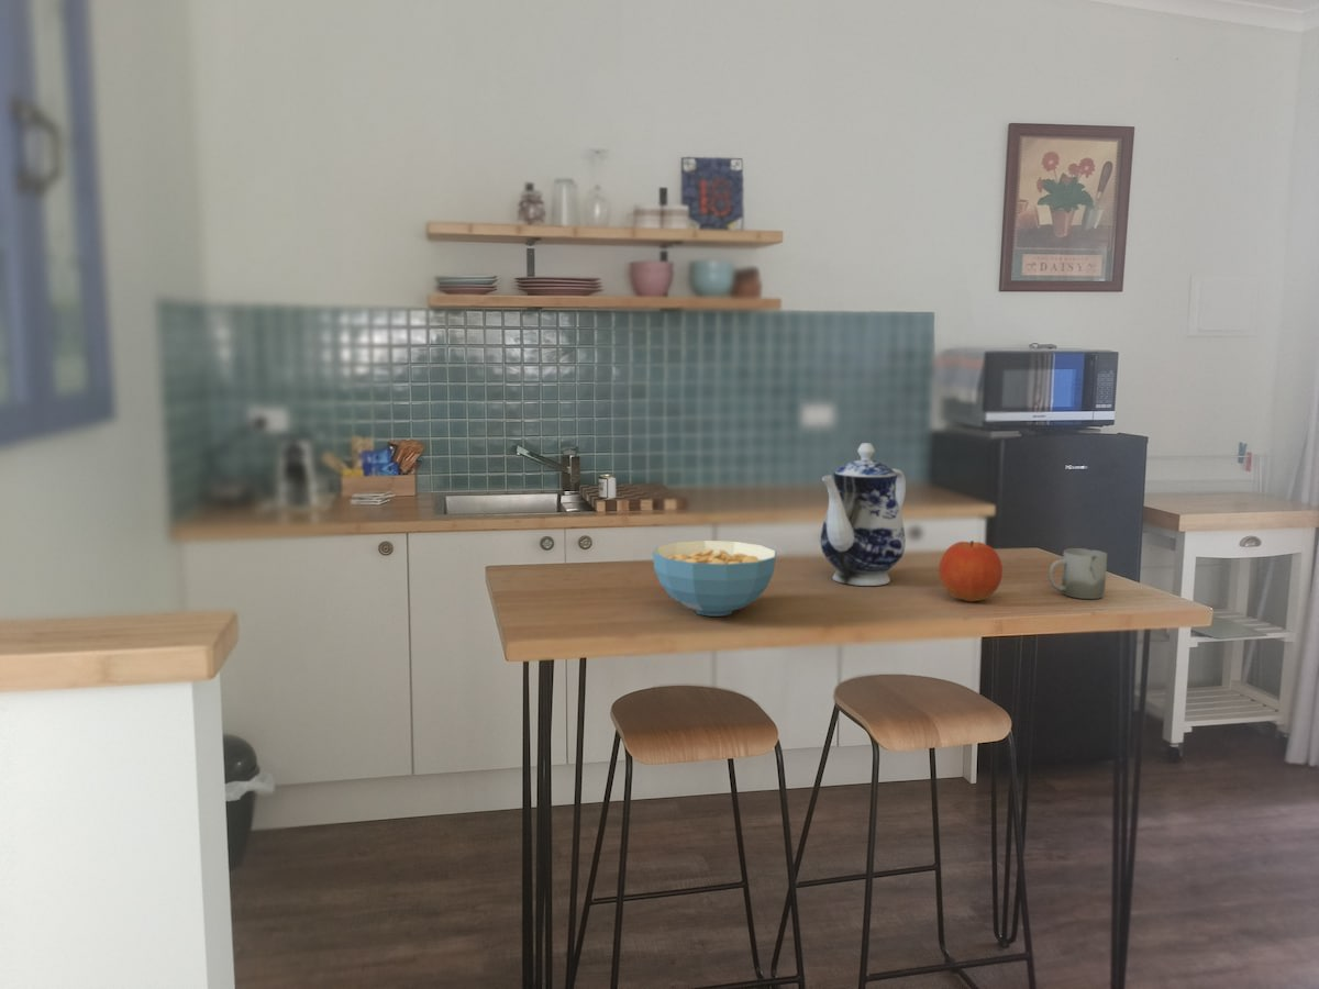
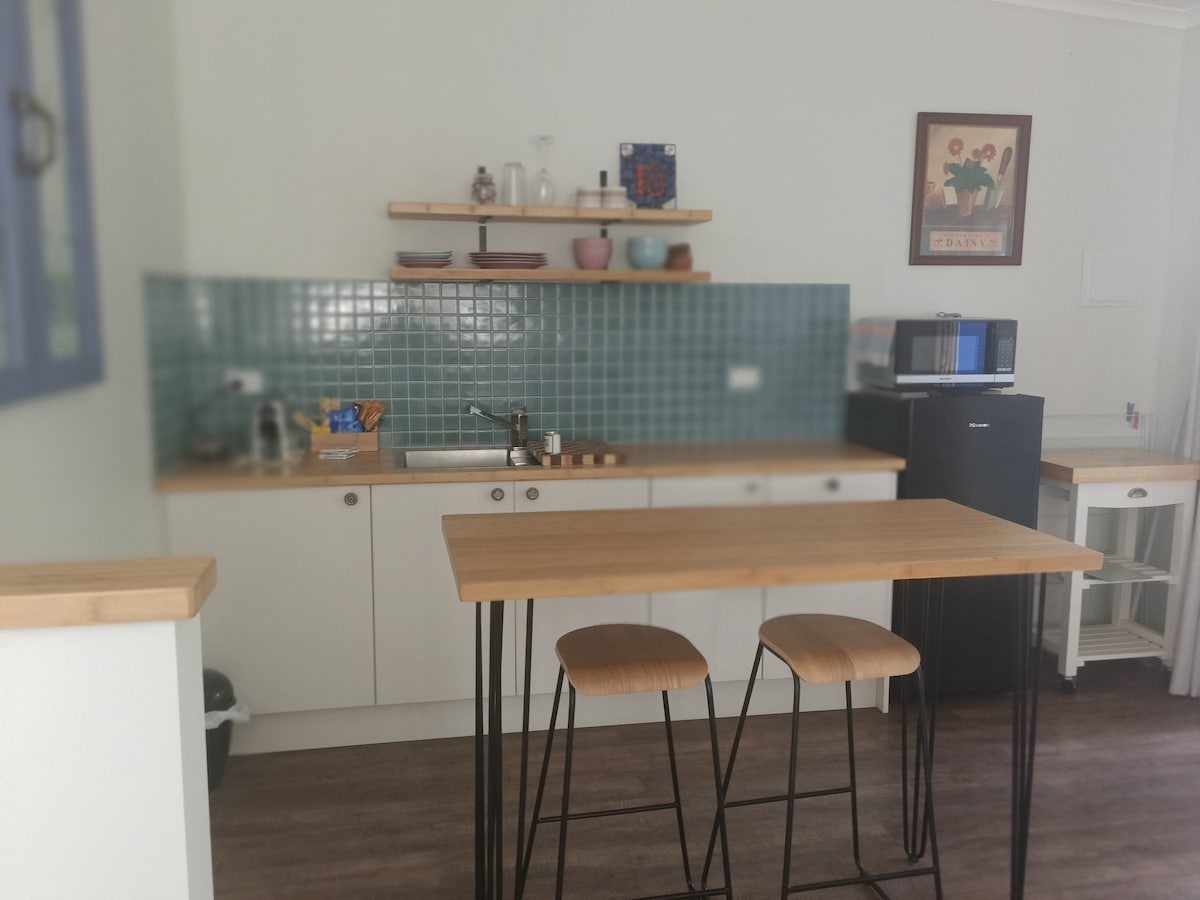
- cereal bowl (714, 581)
- fruit (969, 570)
- cup (1075, 573)
- teapot (863, 511)
